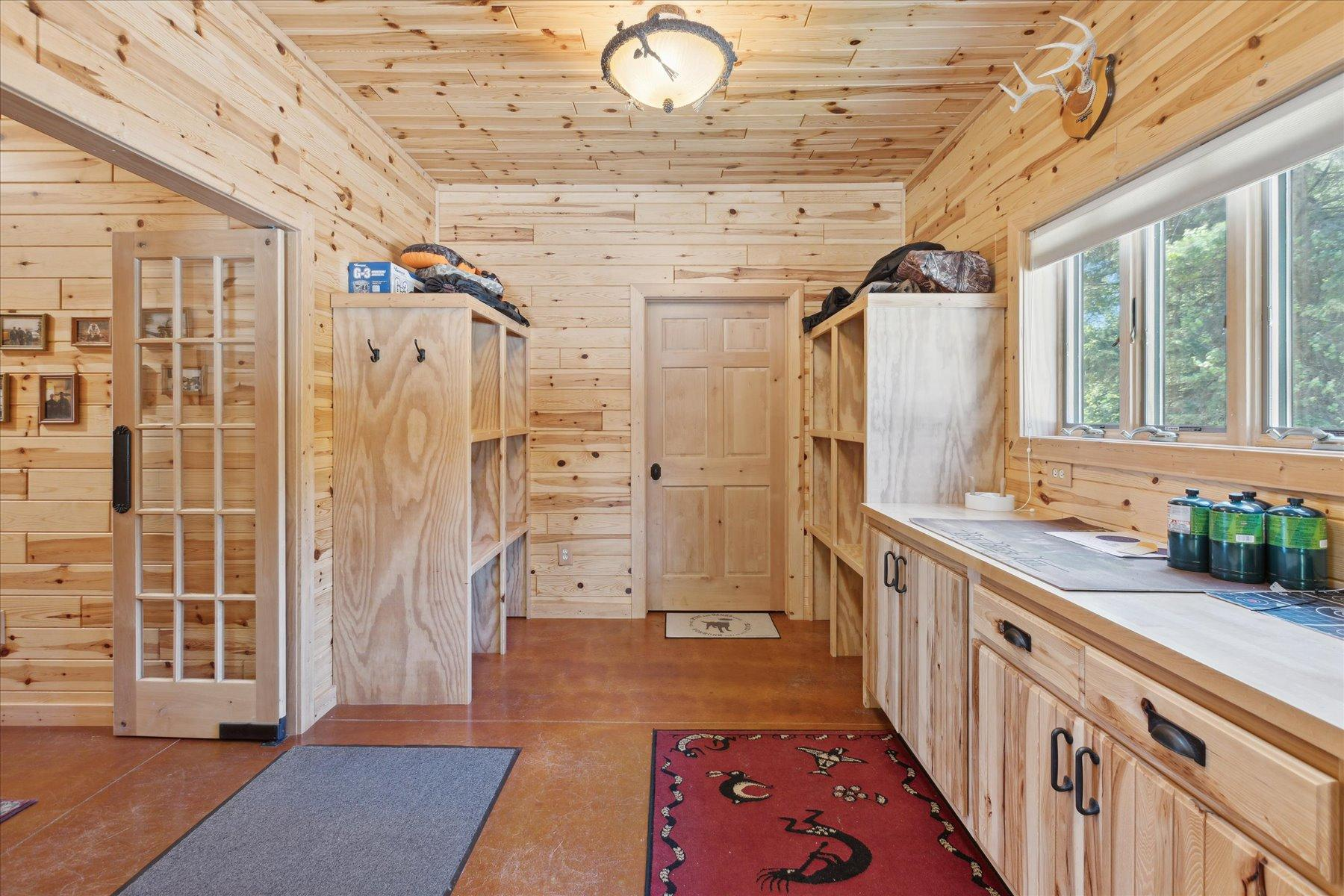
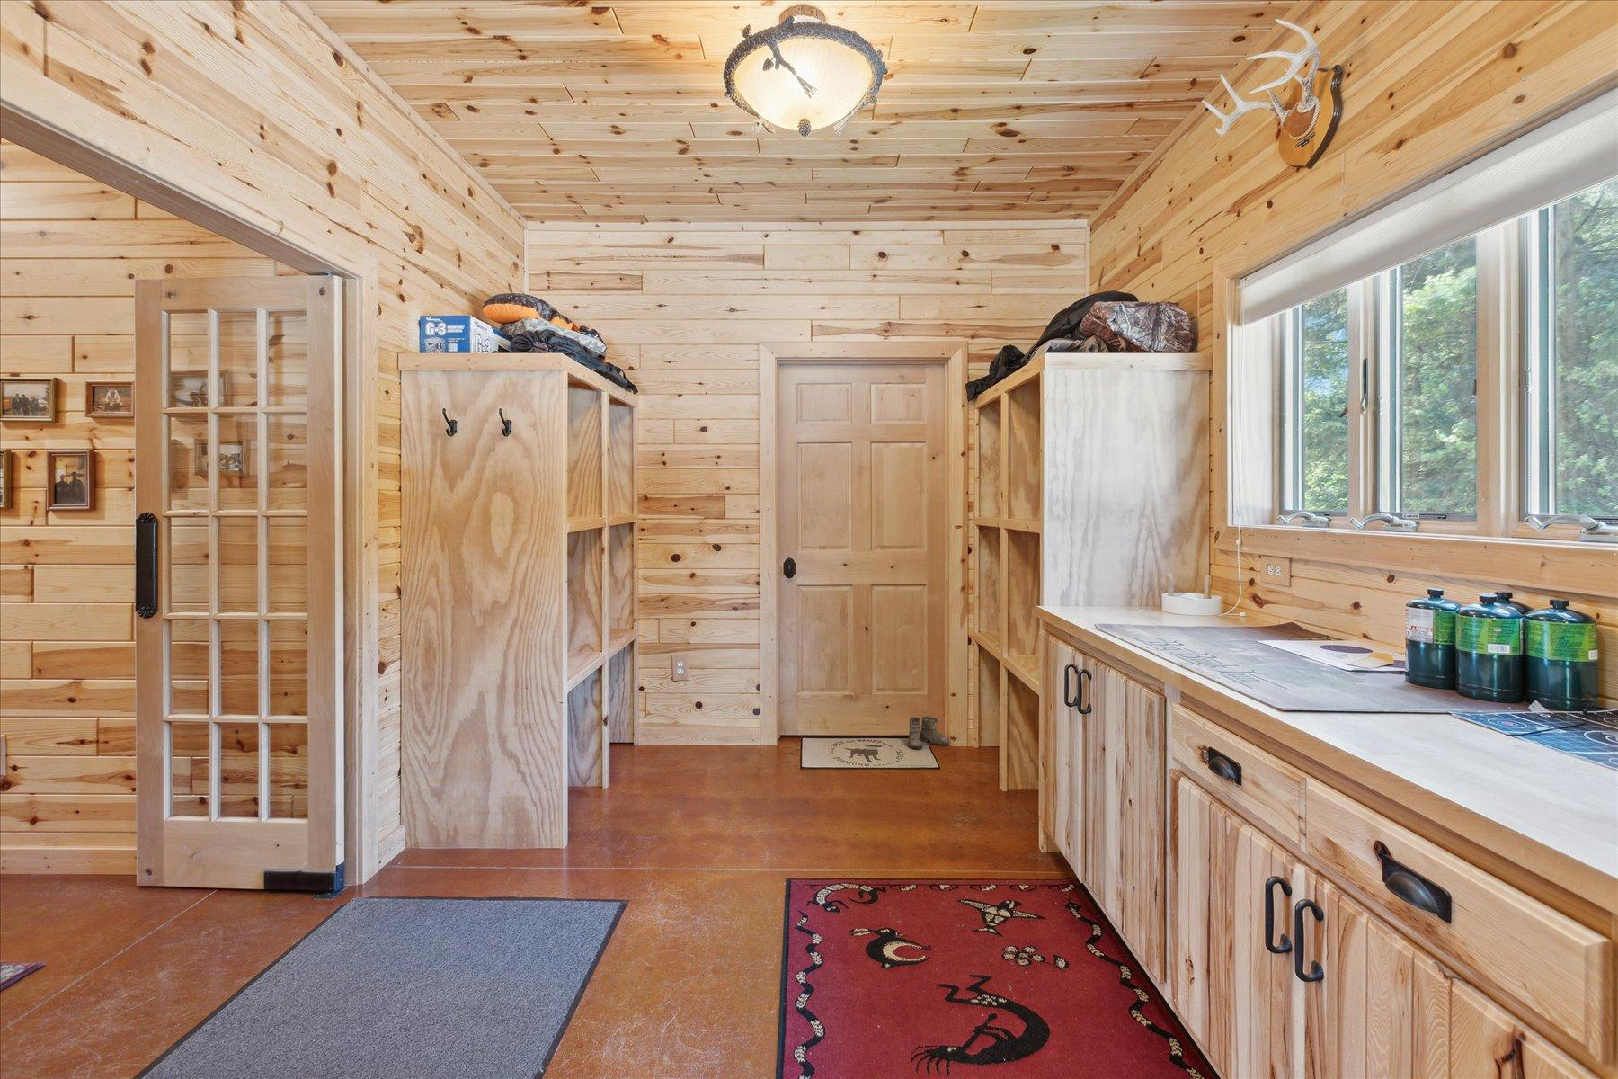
+ boots (923, 731)
